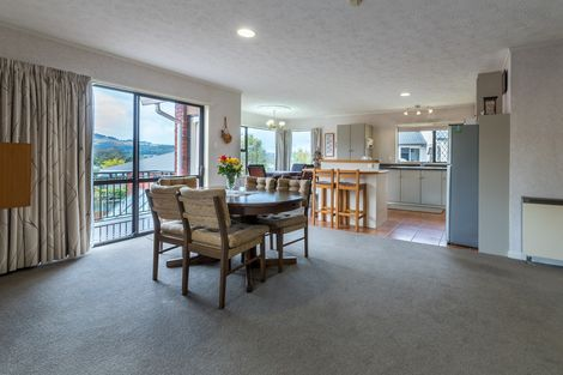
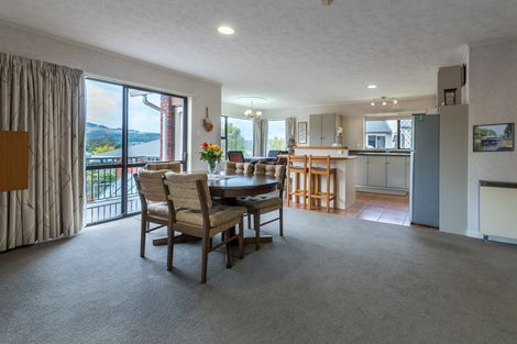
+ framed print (493, 137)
